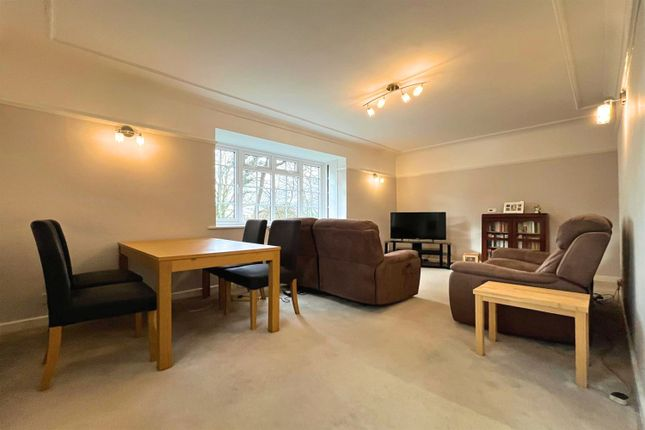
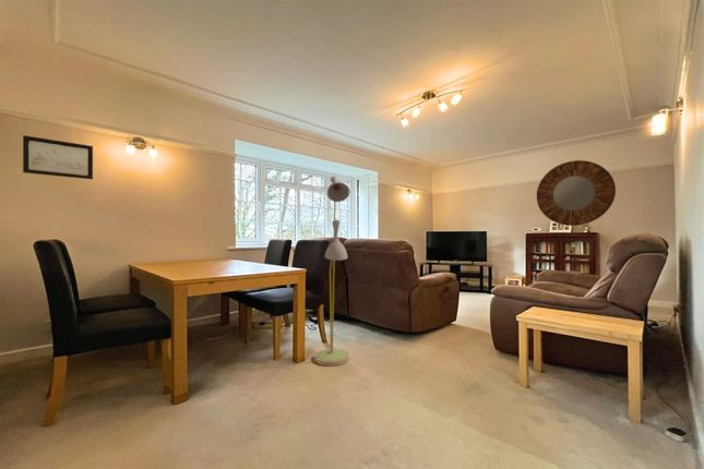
+ home mirror (573, 193)
+ wall art (59, 158)
+ floor lamp (333, 268)
